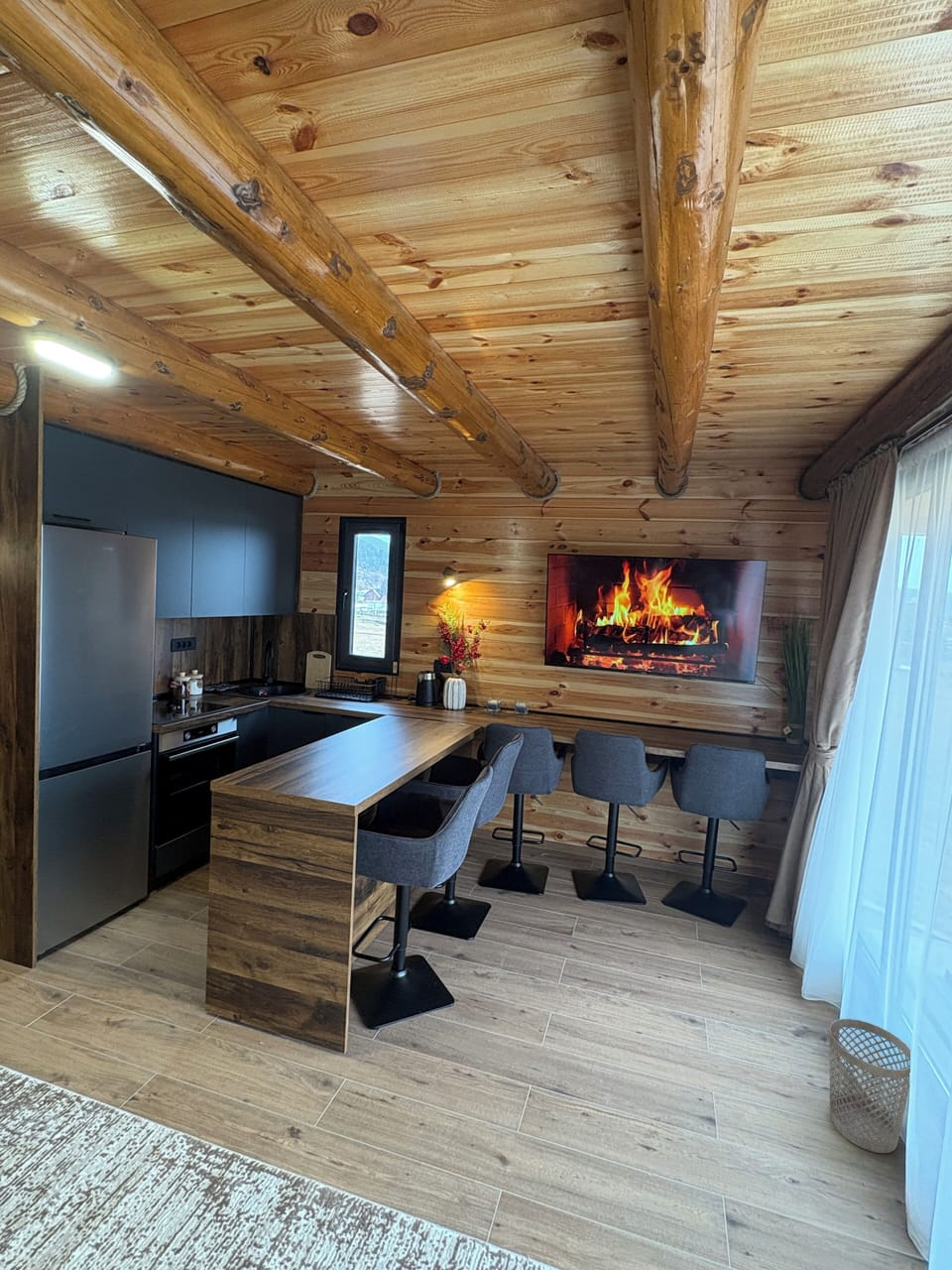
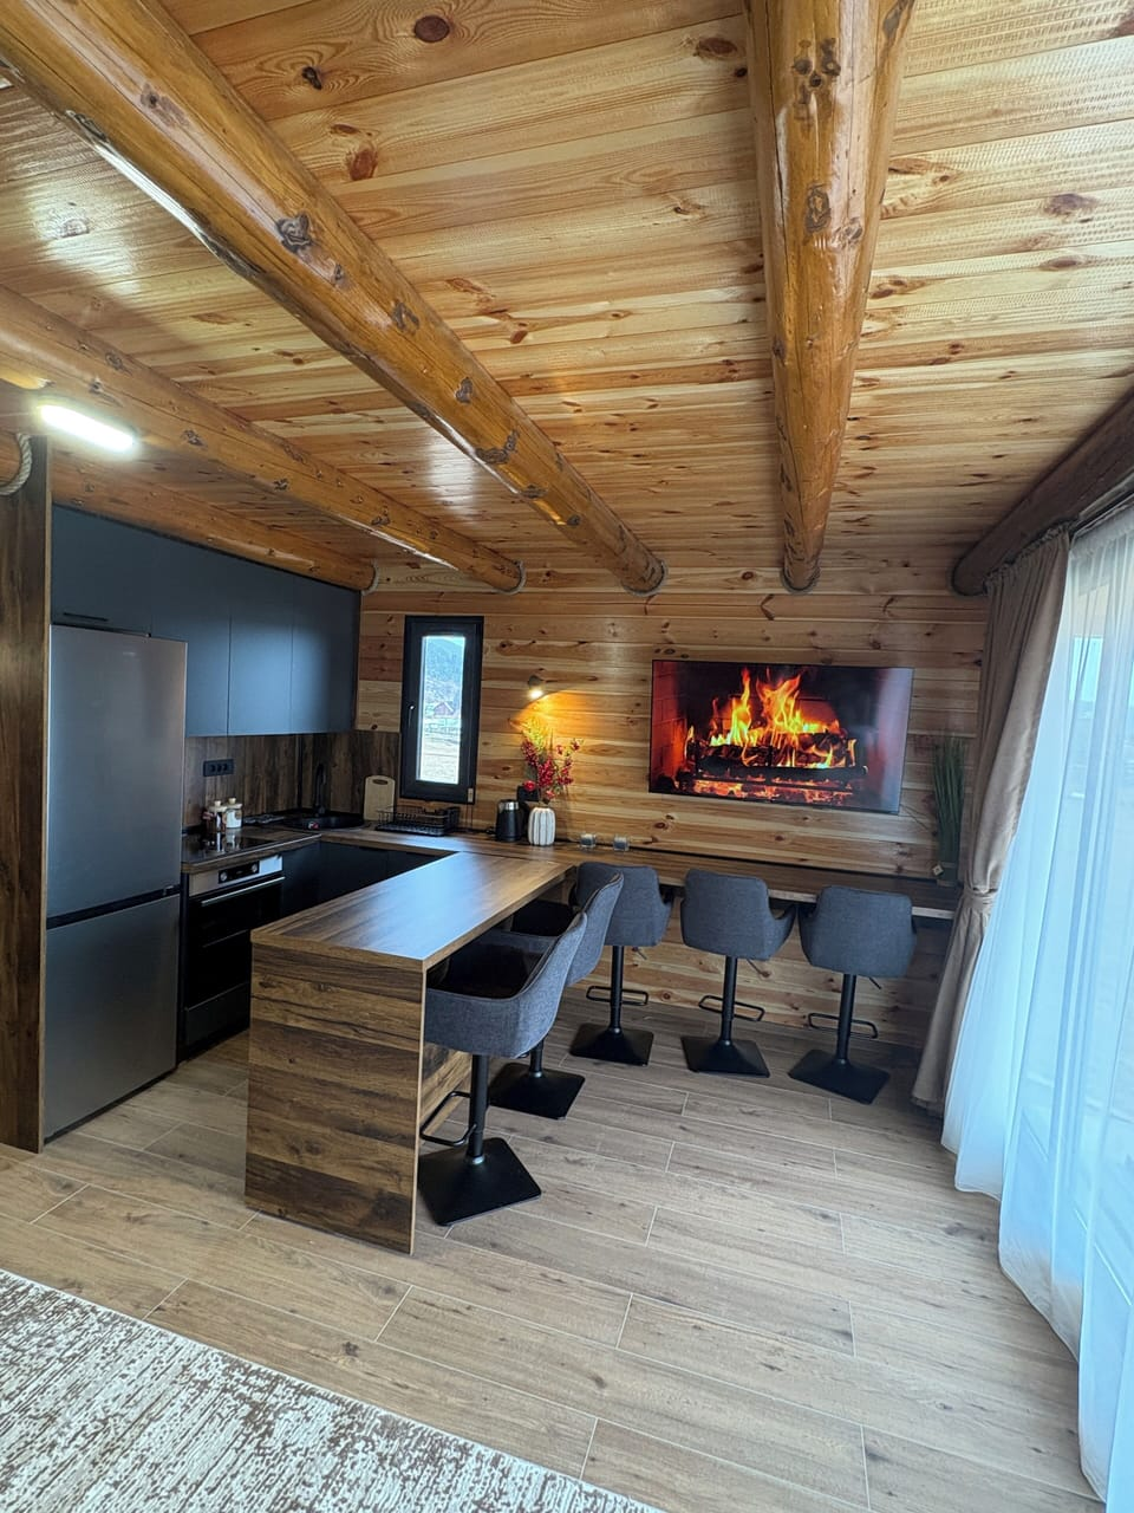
- wastebasket (867, 1085)
